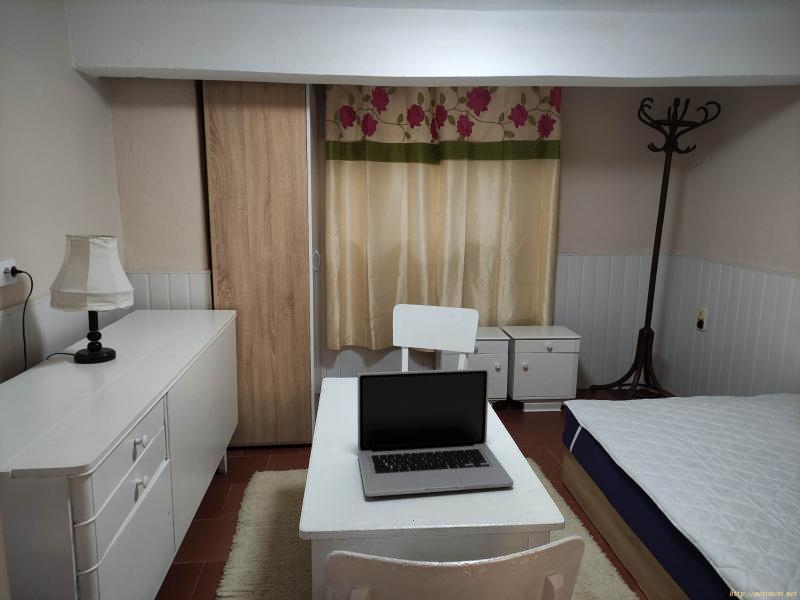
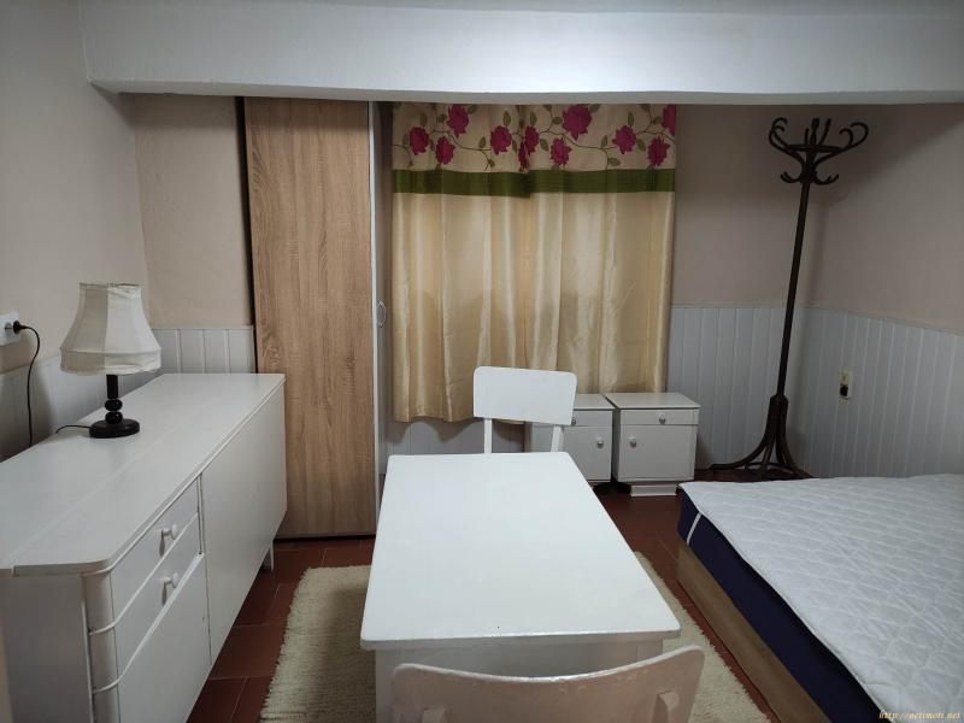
- laptop (432, 428)
